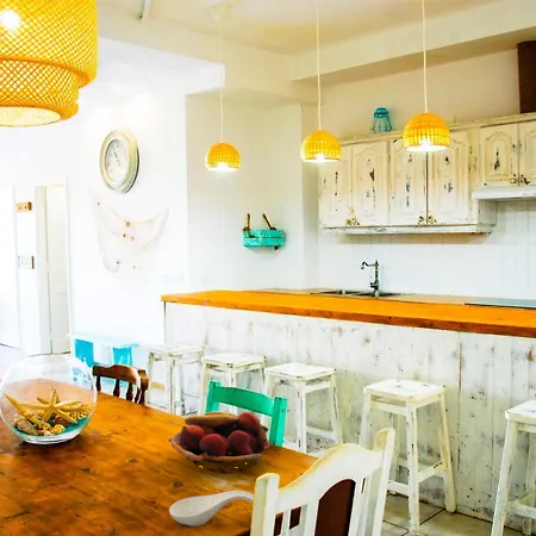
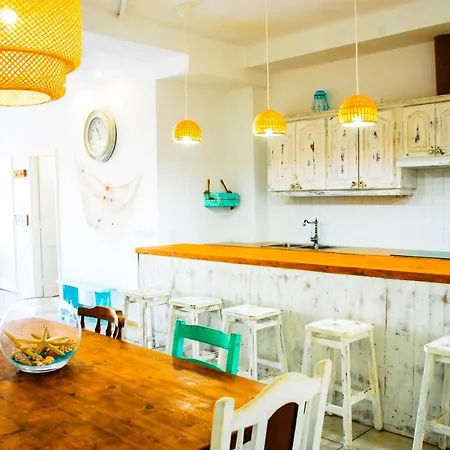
- spoon rest (217, 506)
- fruit basket (222, 437)
